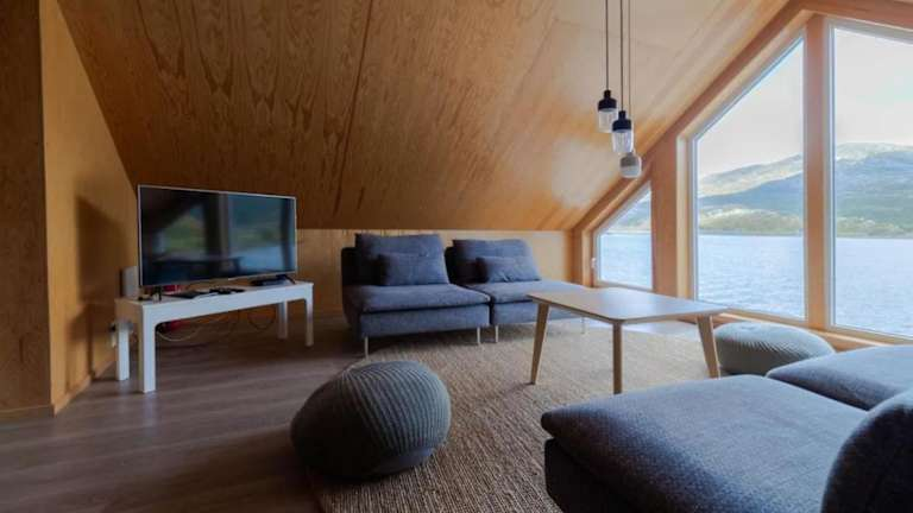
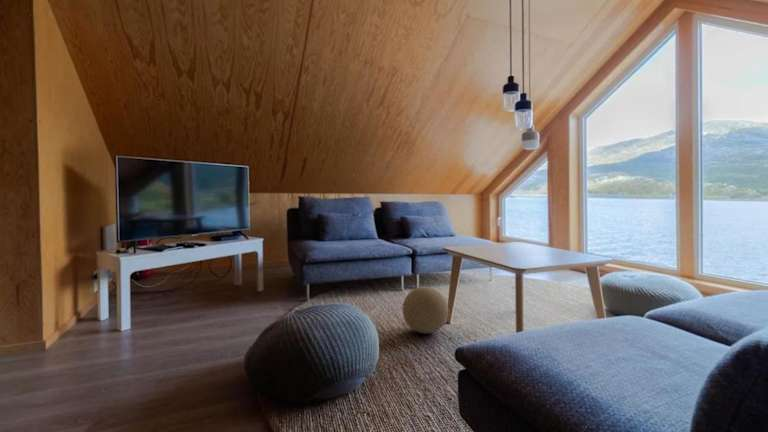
+ decorative ball (425, 309)
